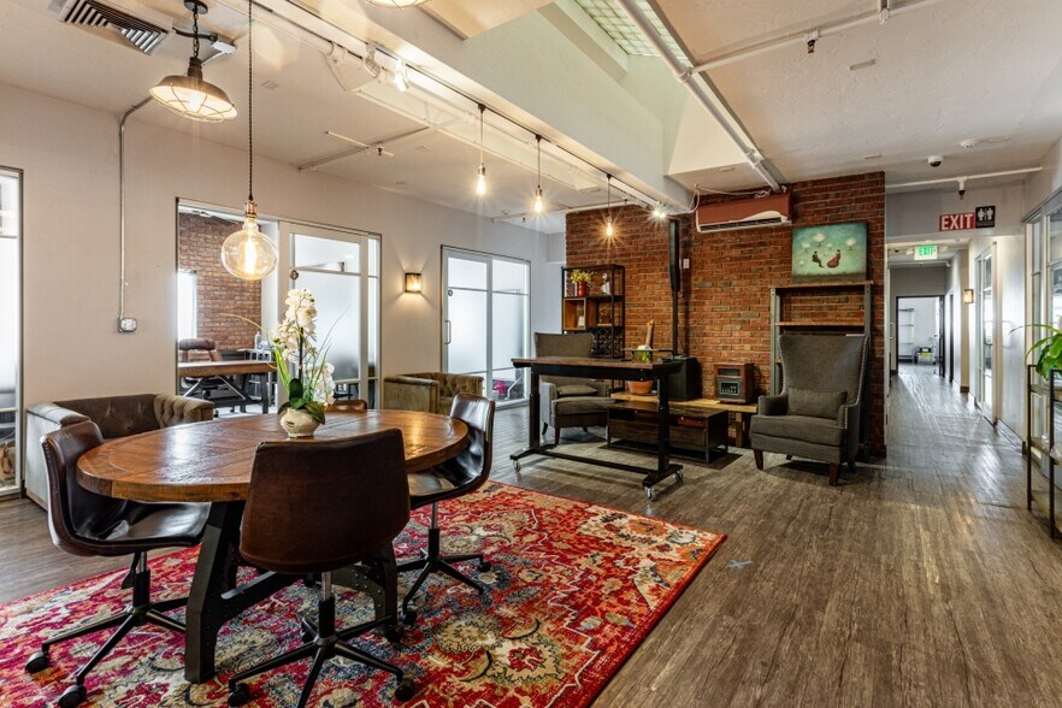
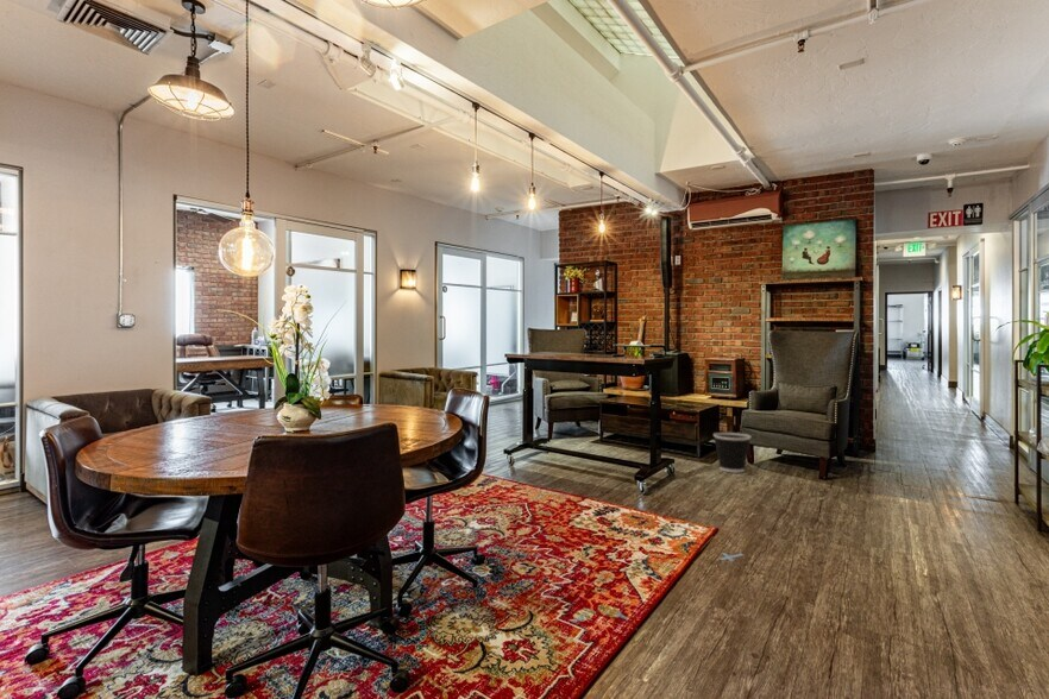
+ wastebasket (731, 452)
